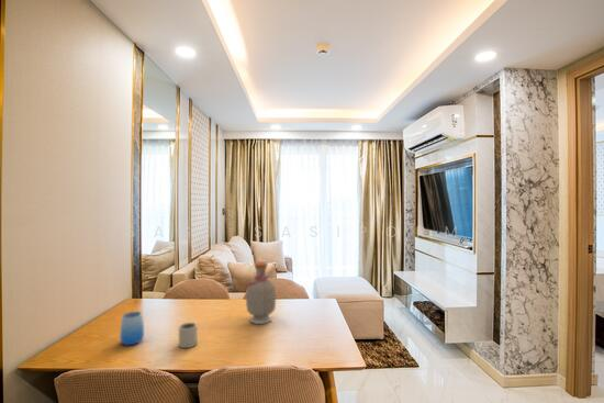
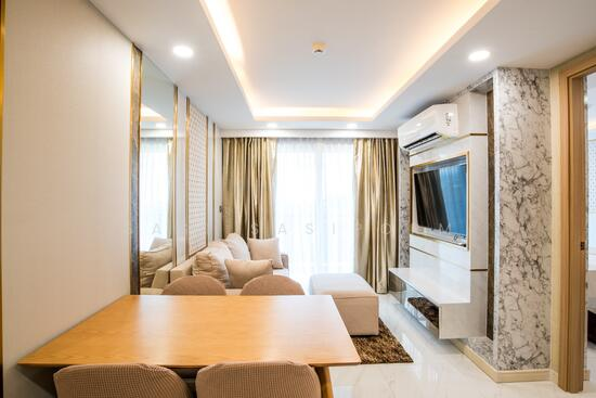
- cup (132, 327)
- bottle (260, 291)
- cup (189, 333)
